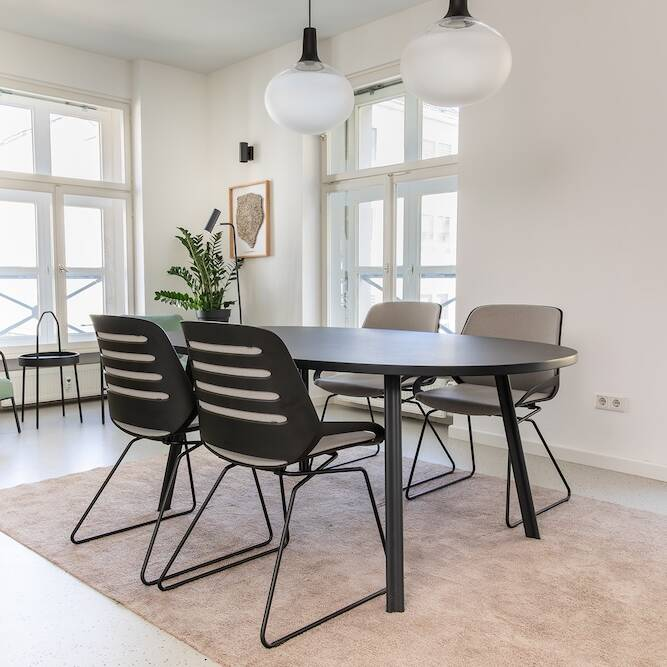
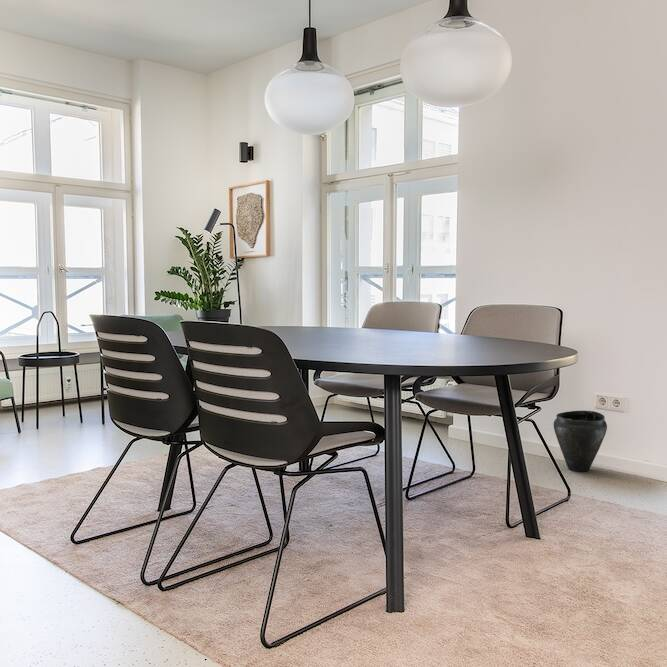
+ vase (579, 441)
